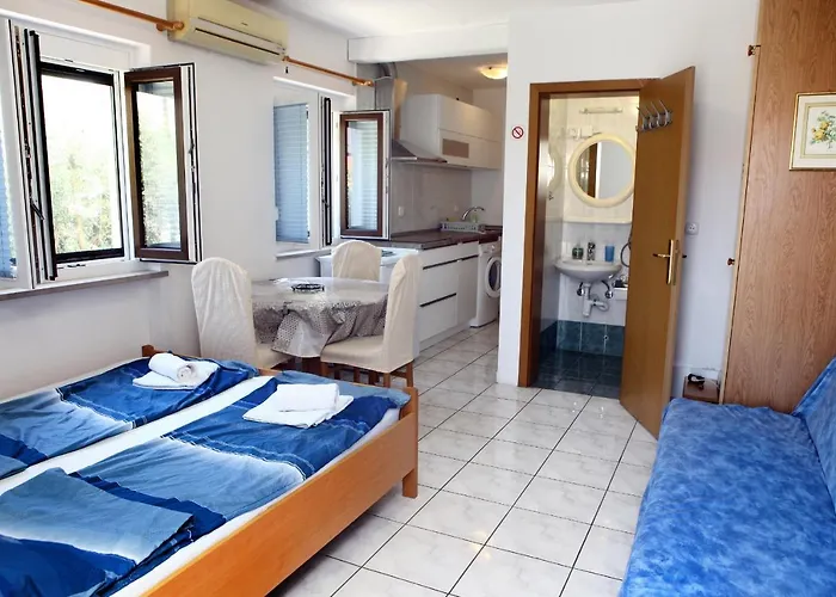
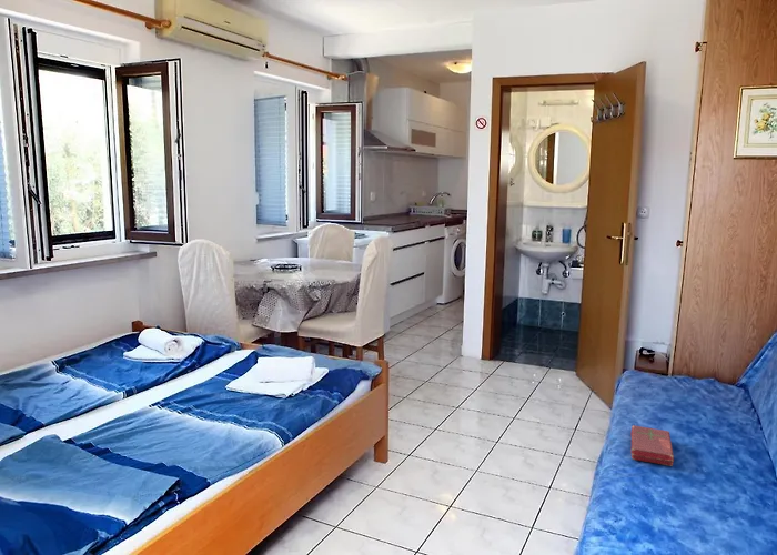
+ book (650, 444)
